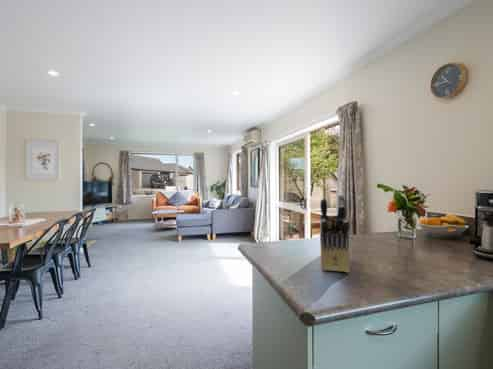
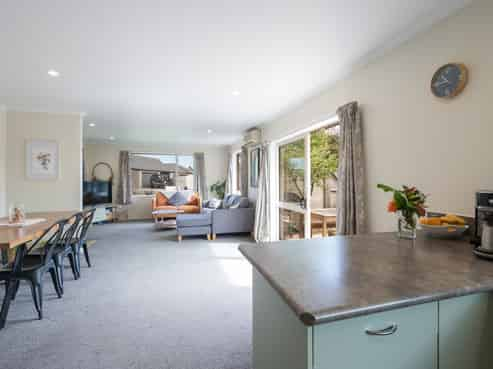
- knife block (334, 229)
